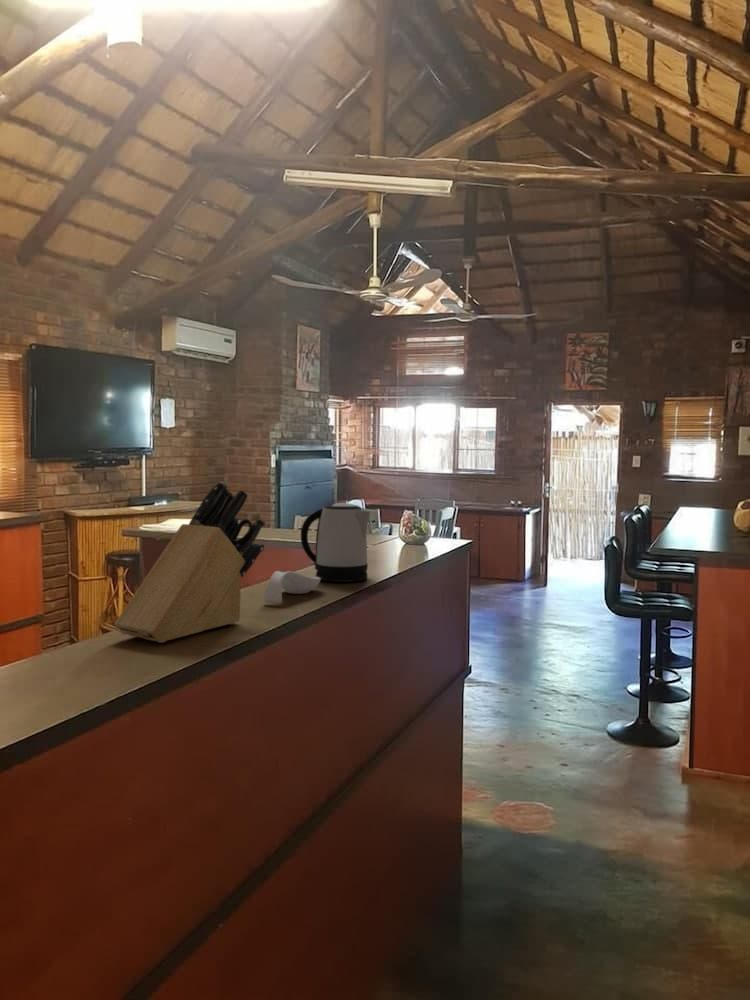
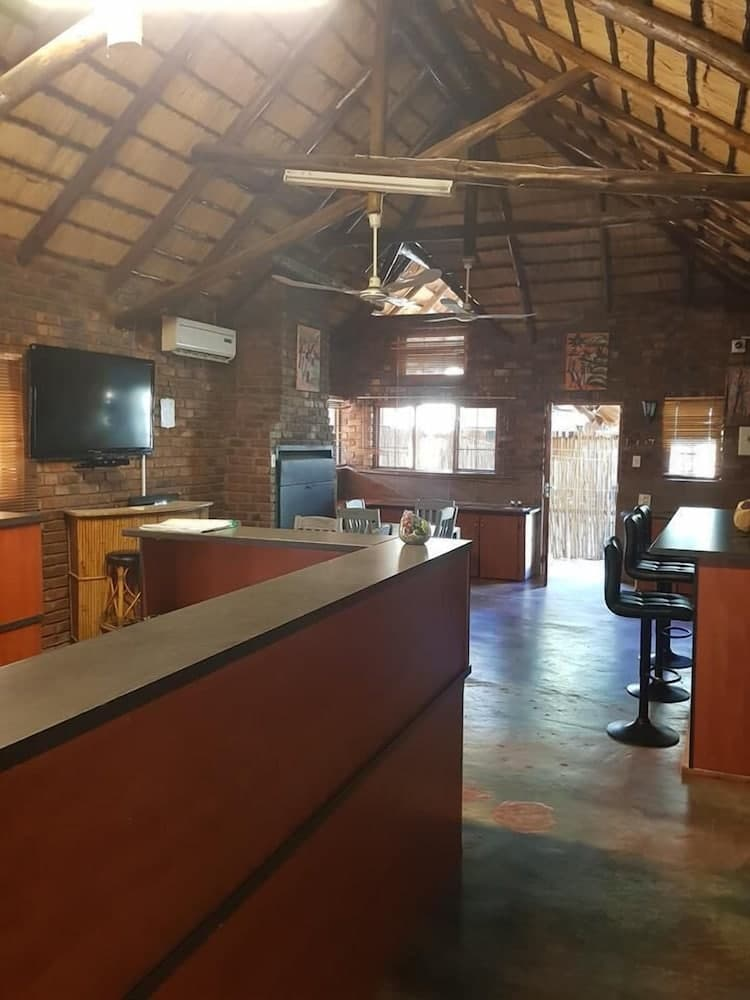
- kettle (334, 540)
- knife block (196, 555)
- spoon rest (290, 582)
